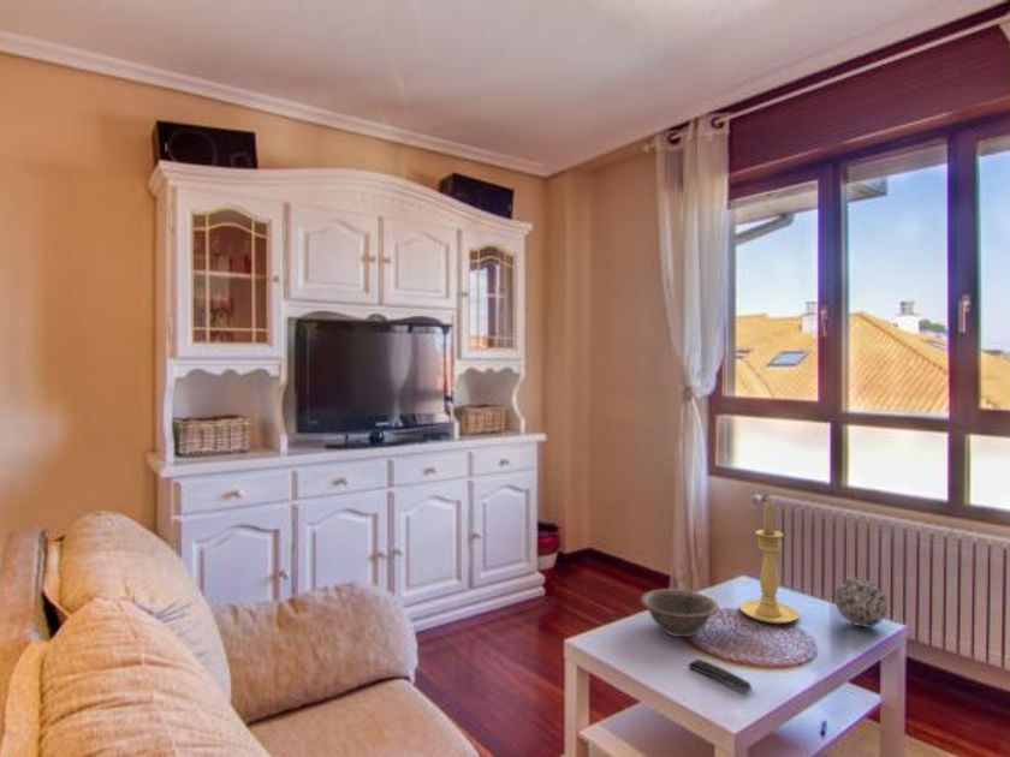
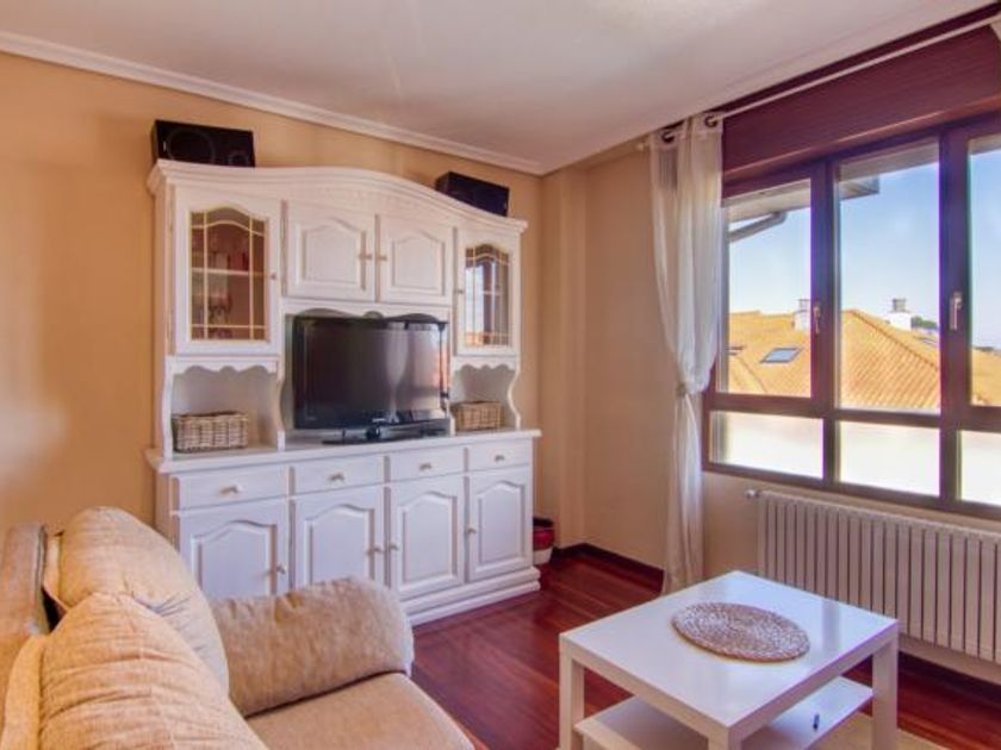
- decorative bowl (678, 615)
- candle holder (768, 556)
- decorative ball (860, 600)
- remote control (720, 674)
